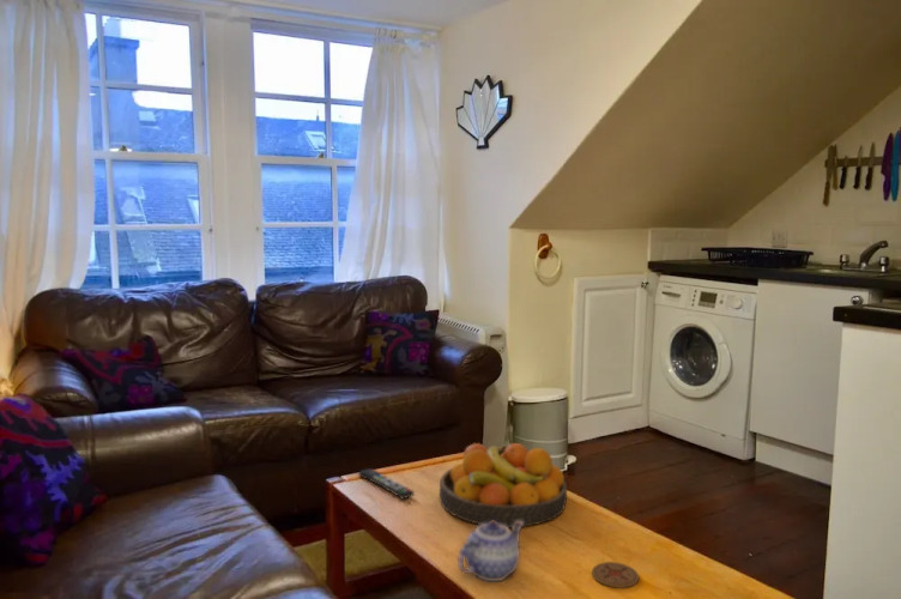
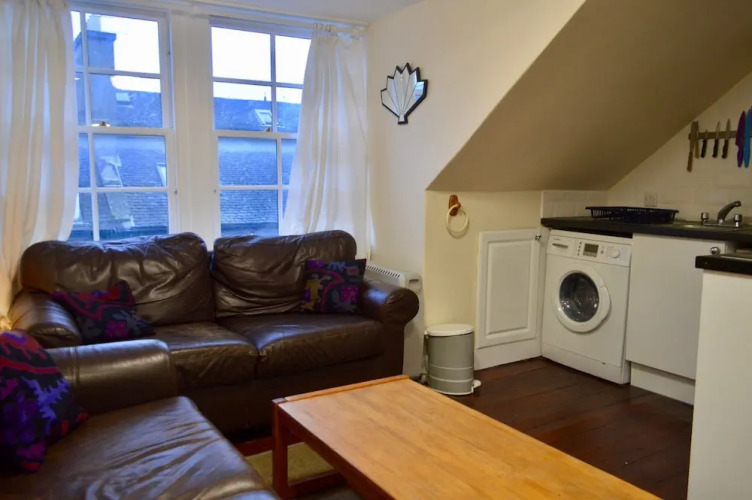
- teapot (491, 546)
- coaster (615, 574)
- remote control (385, 483)
- fruit bowl (502, 473)
